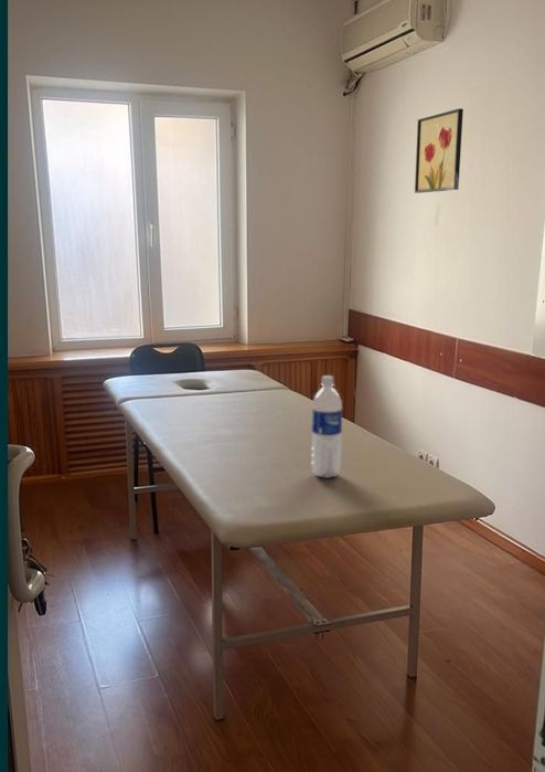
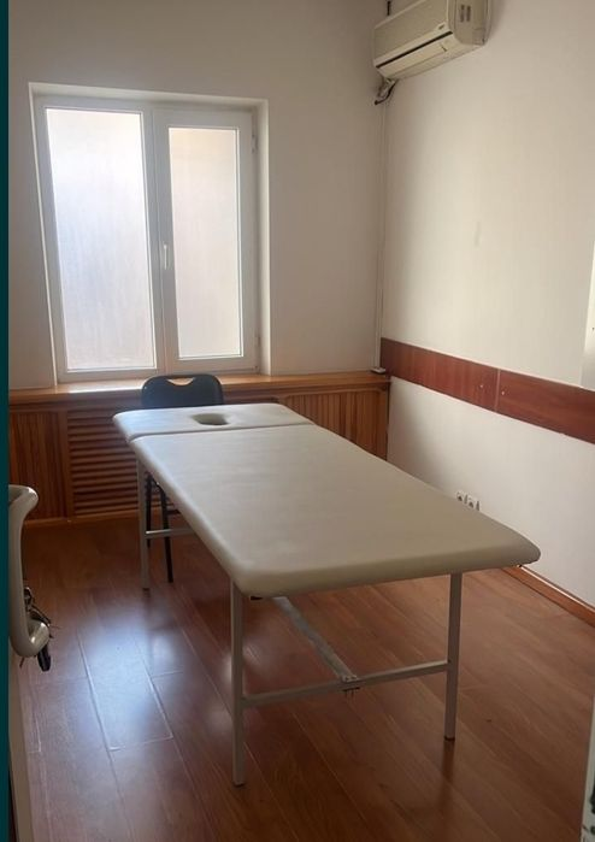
- wall art (438, 152)
- water bottle (327, 426)
